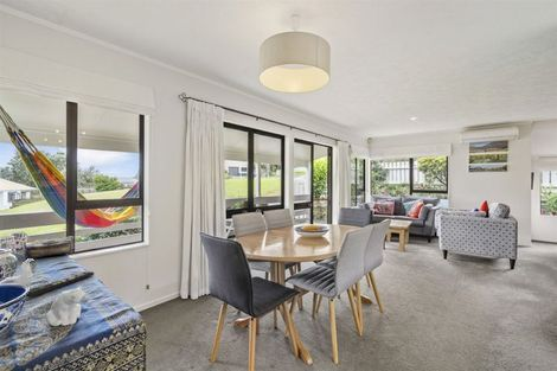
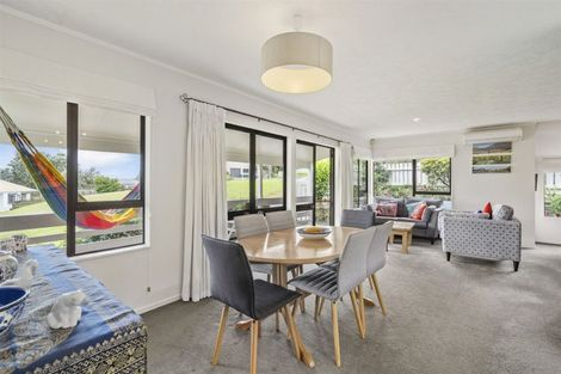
- book (51, 245)
- remote control (62, 282)
